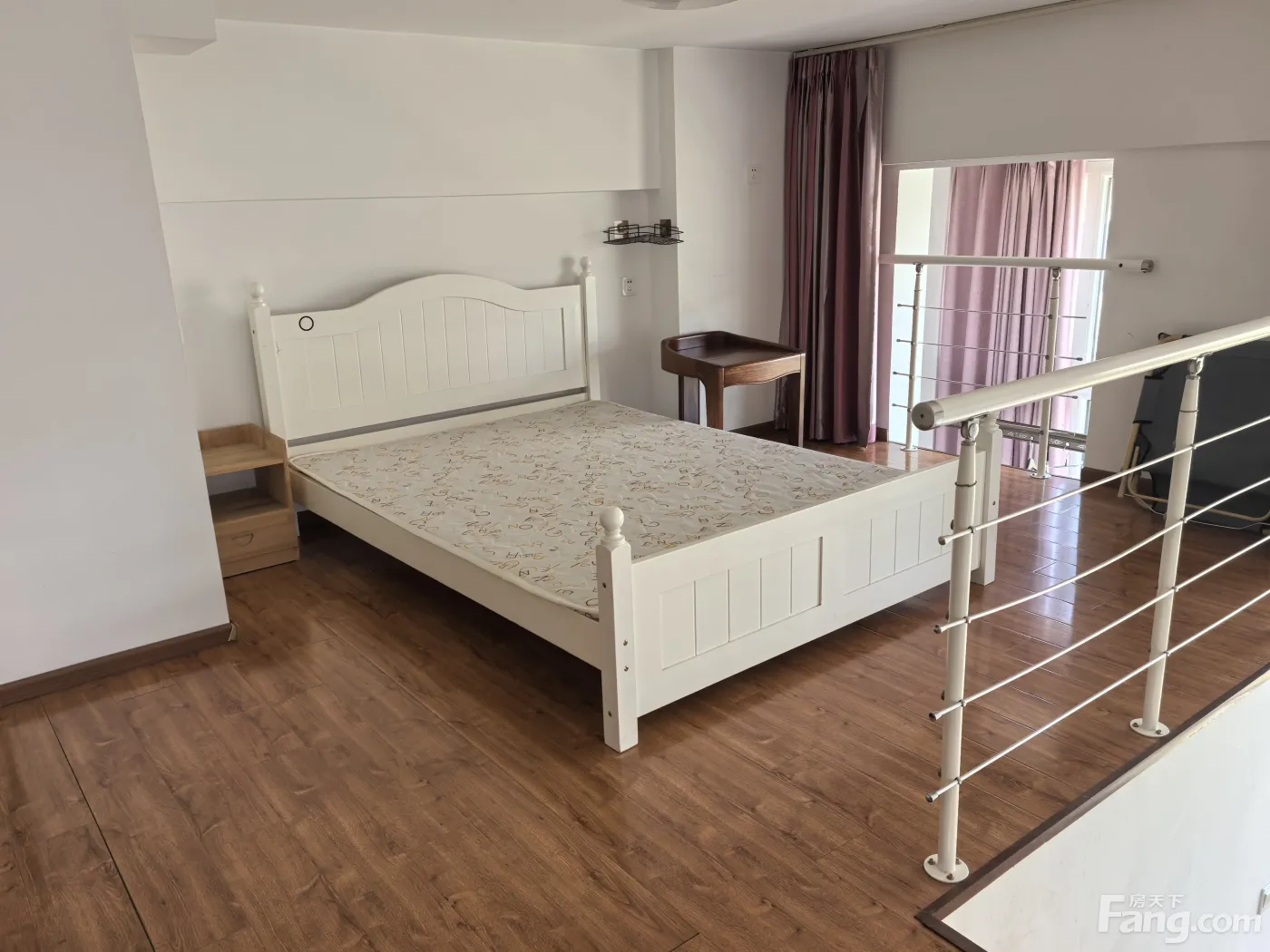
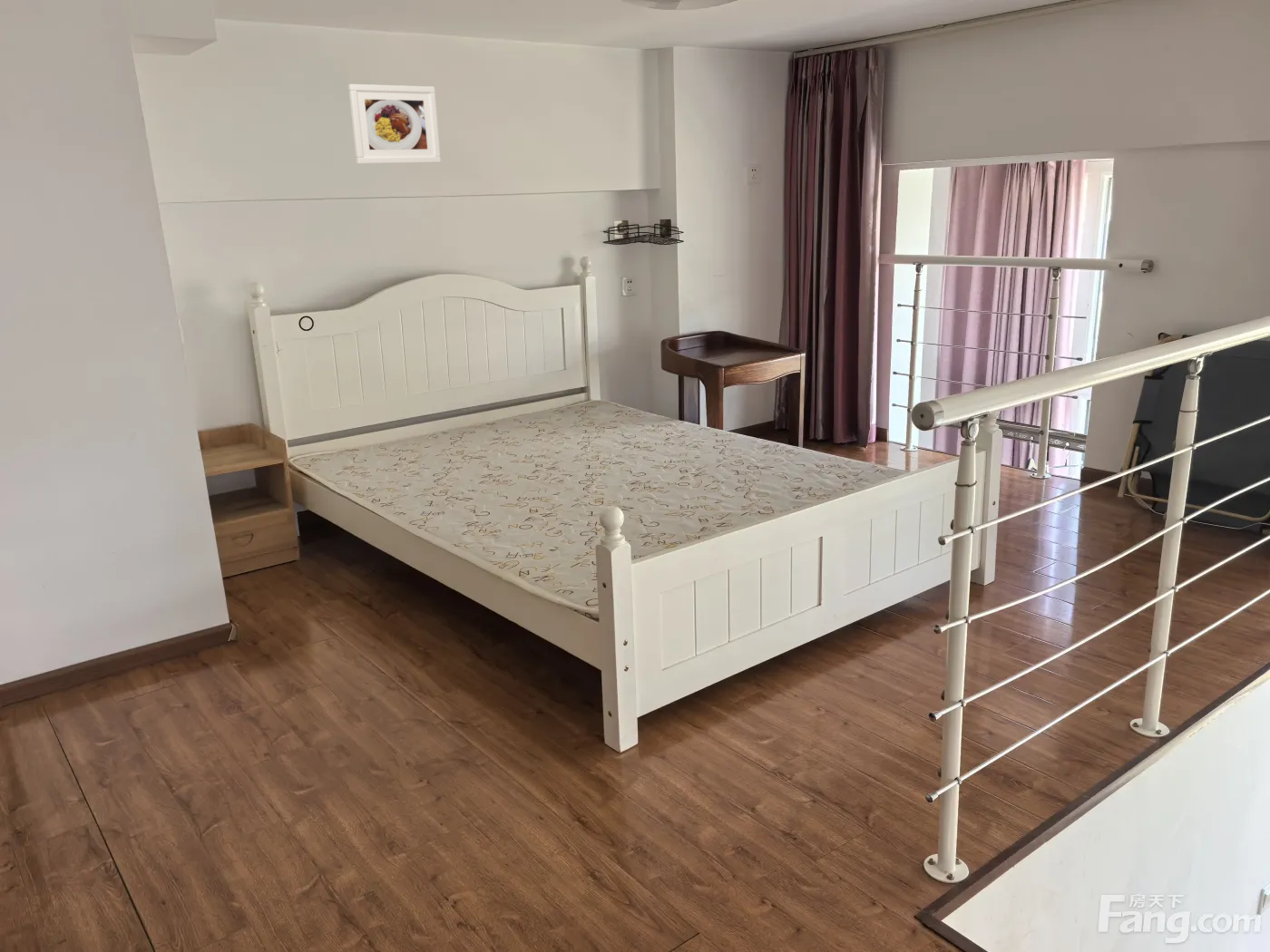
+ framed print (396, 124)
